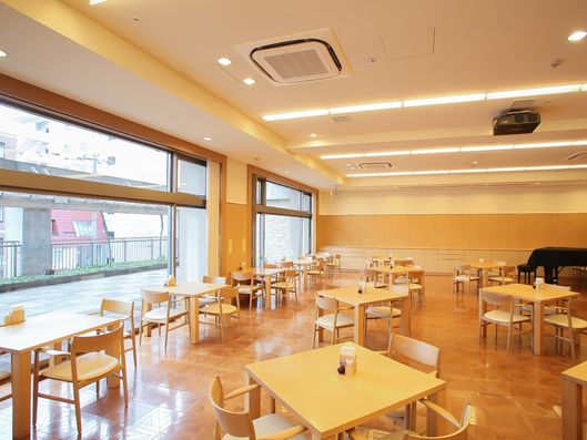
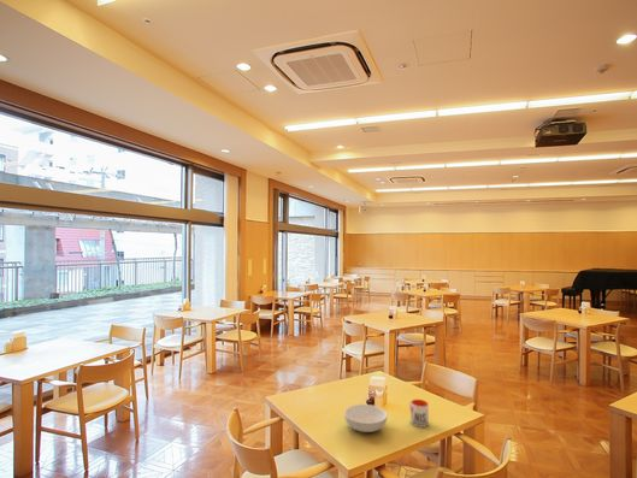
+ serving bowl (365, 419)
+ mug (417, 411)
